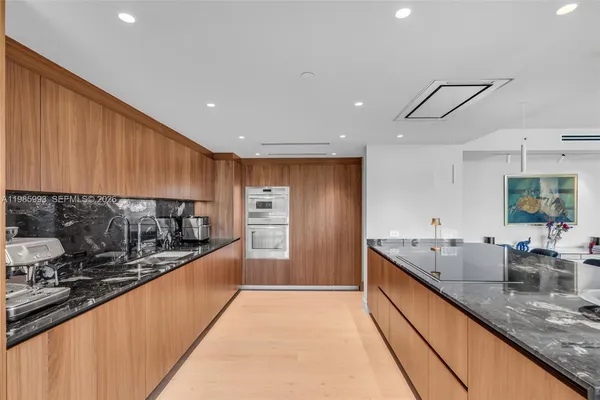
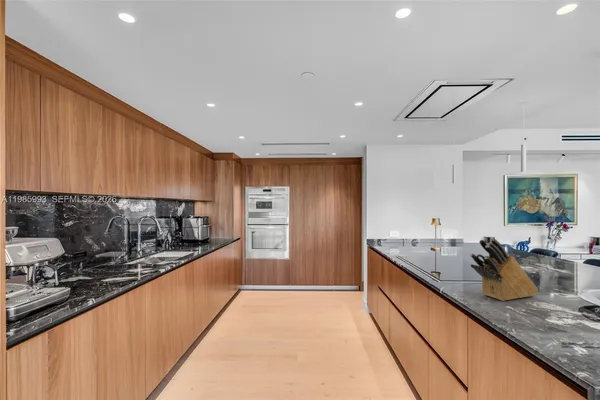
+ knife block (503, 266)
